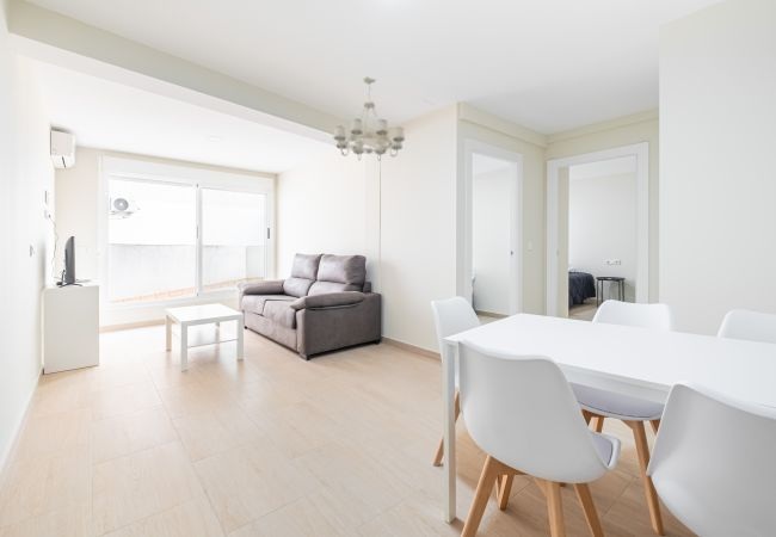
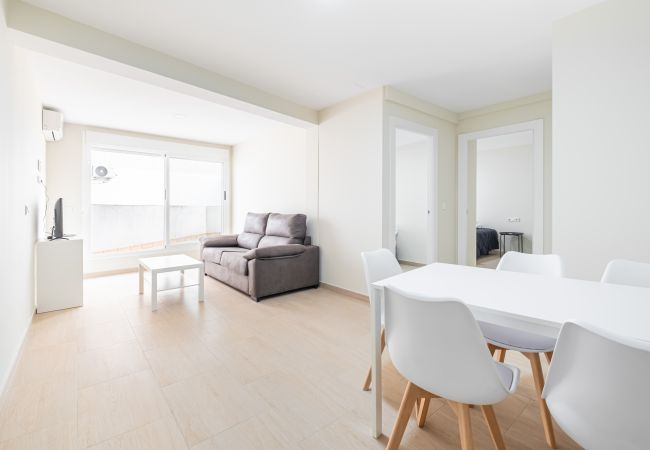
- chandelier (367, 116)
